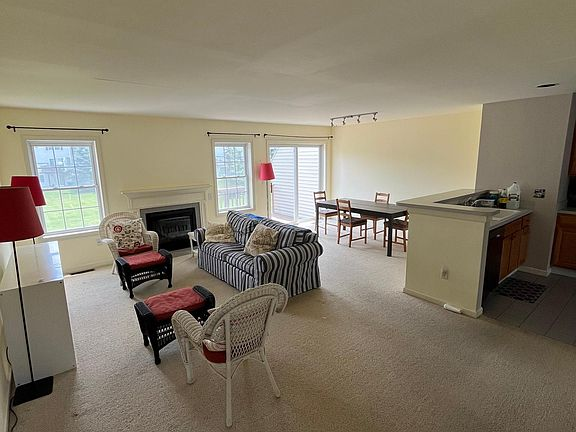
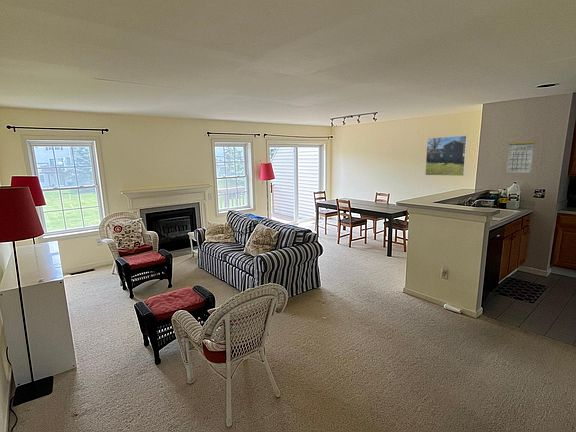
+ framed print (445, 156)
+ calendar (520, 154)
